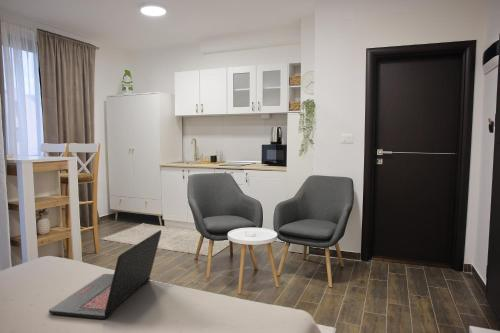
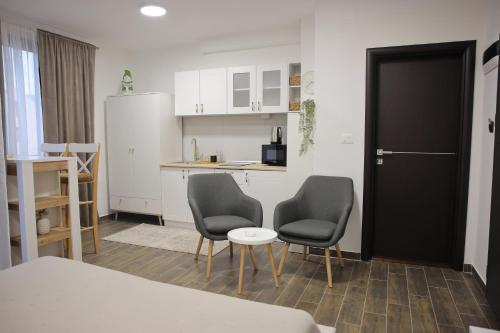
- laptop (115, 268)
